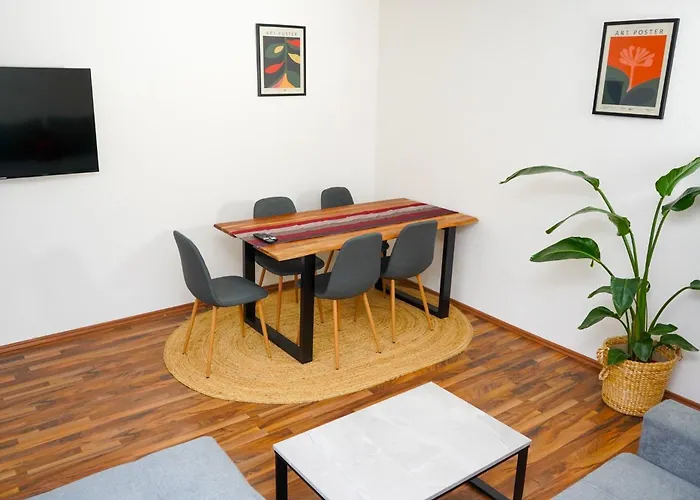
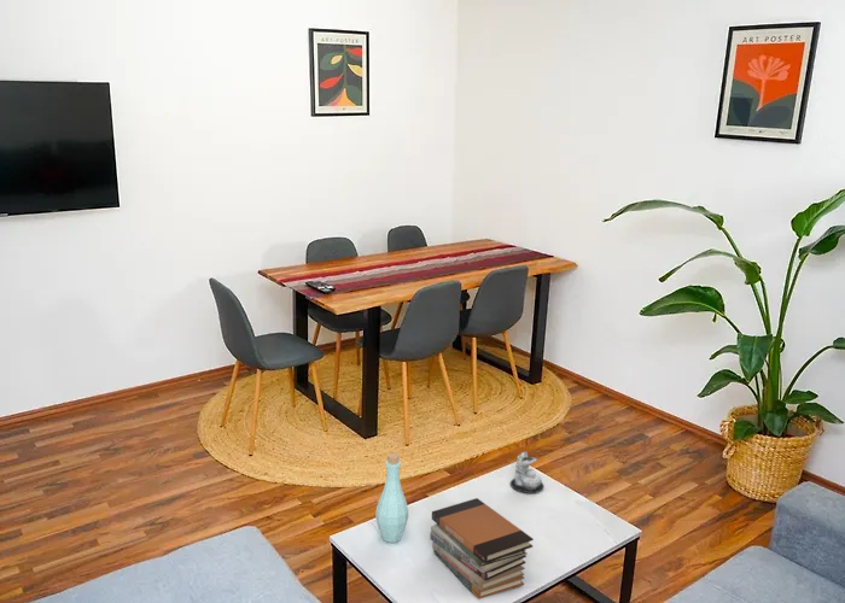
+ book stack (478, 545)
+ candle (528, 469)
+ bottle (392, 497)
